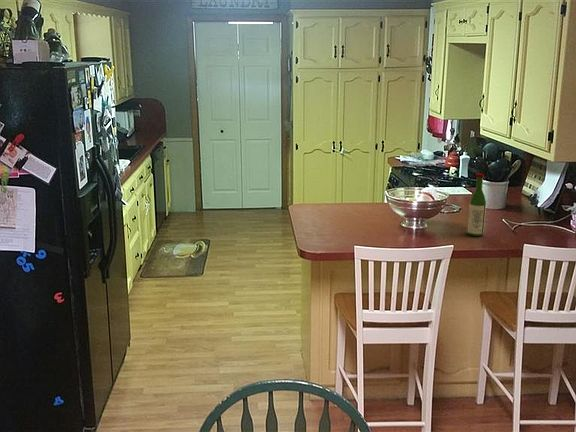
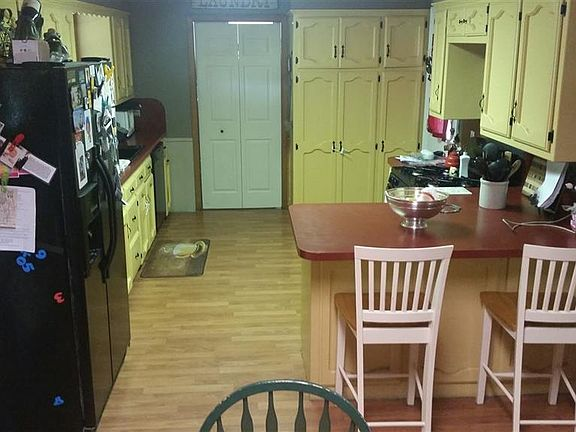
- wine bottle (477, 204)
